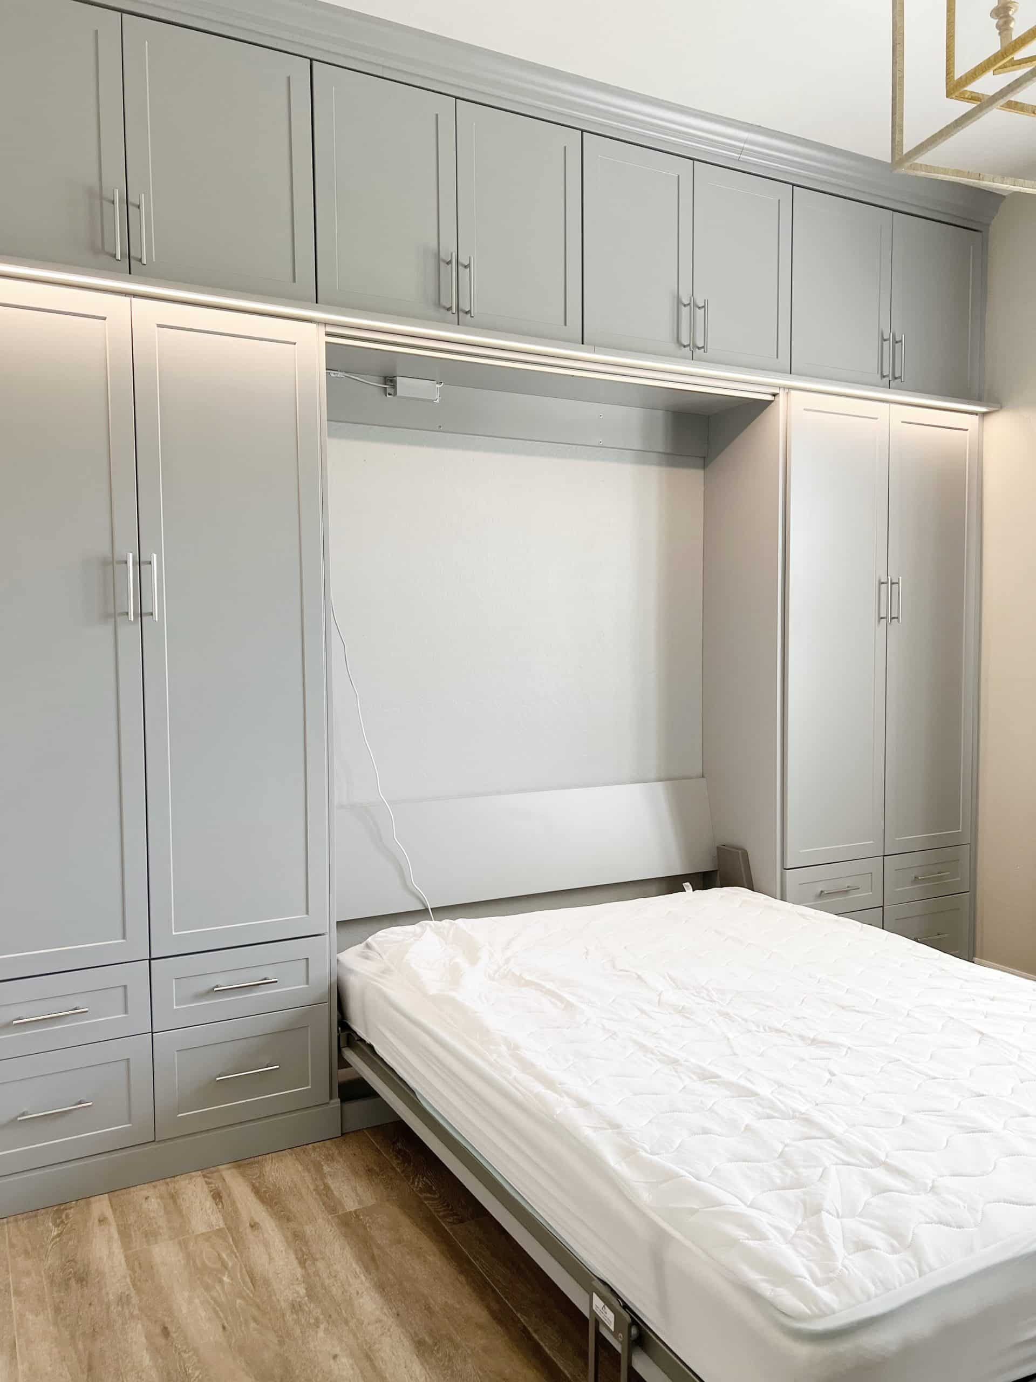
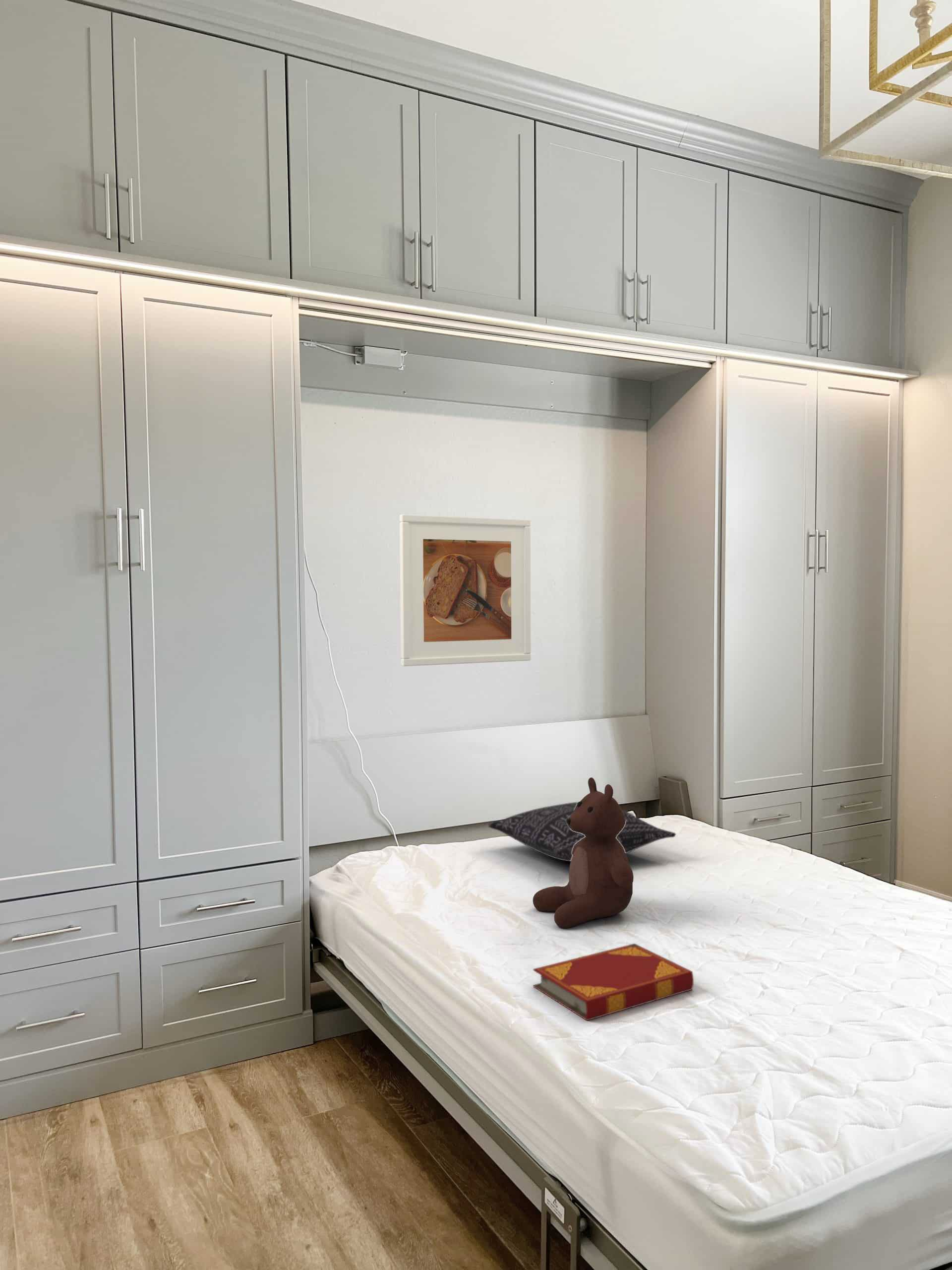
+ teddy bear (584, 849)
+ hardback book (613, 979)
+ pillow (578, 832)
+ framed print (468, 590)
